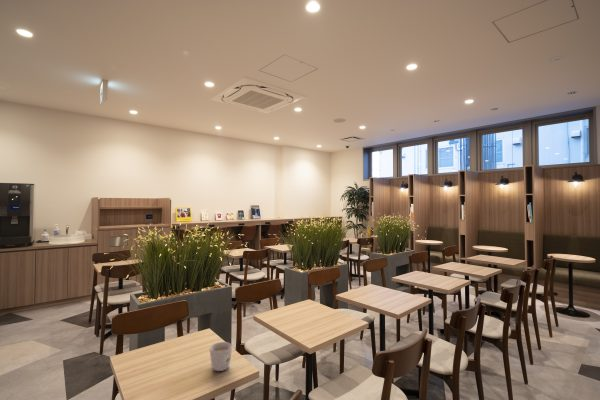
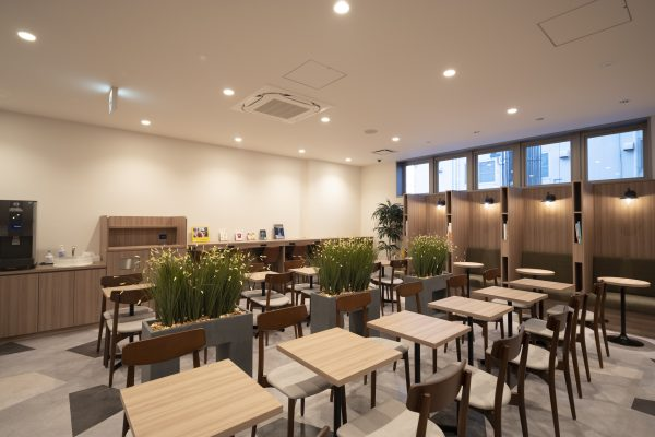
- coffee cup (220, 355)
